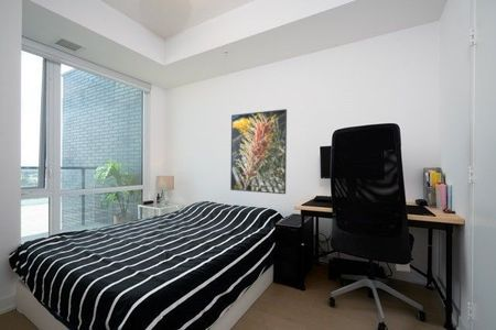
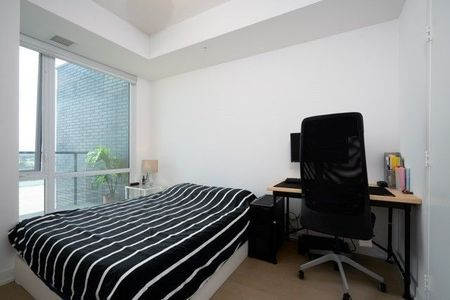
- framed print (257, 152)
